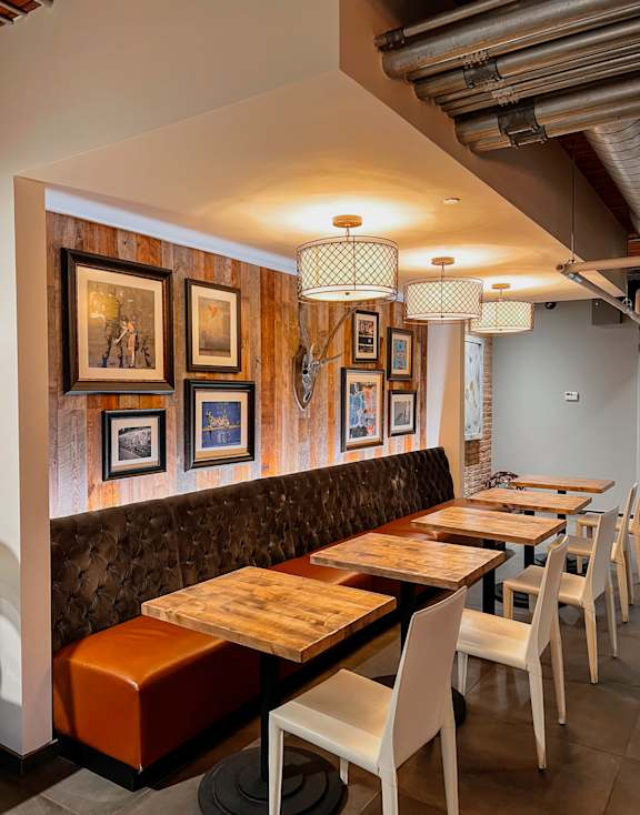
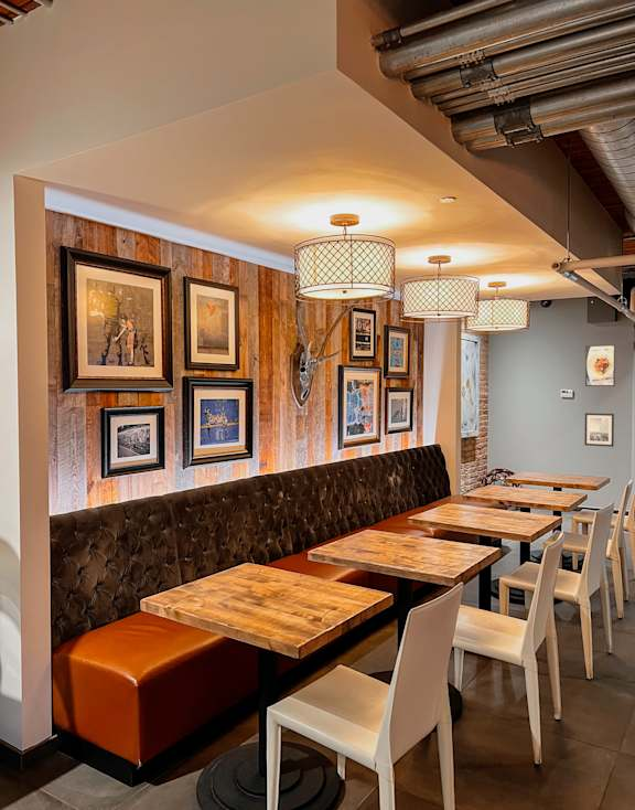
+ wall art (599, 429)
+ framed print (600, 365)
